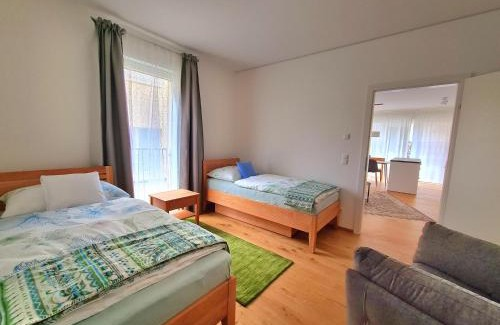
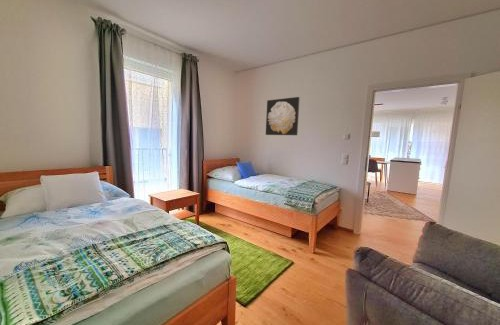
+ wall art (281, 117)
